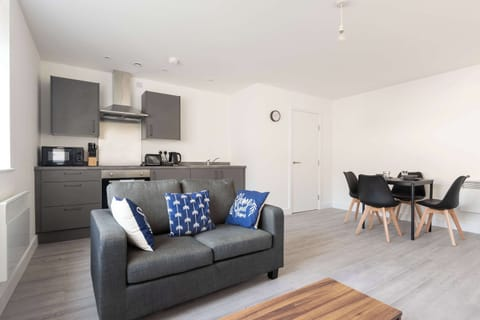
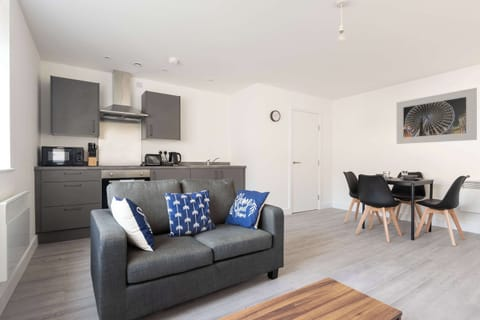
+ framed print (432, 119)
